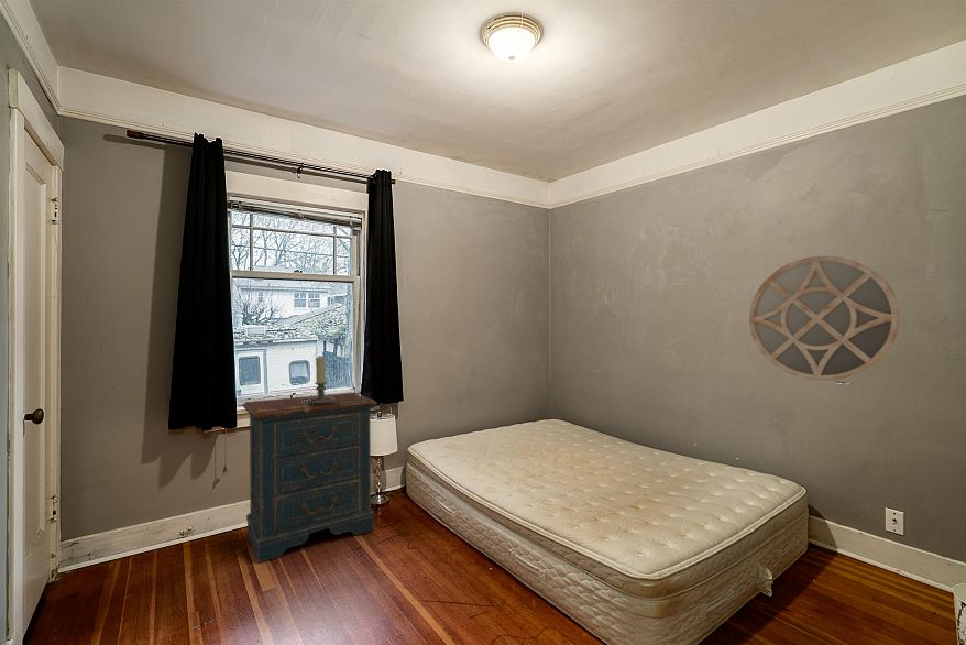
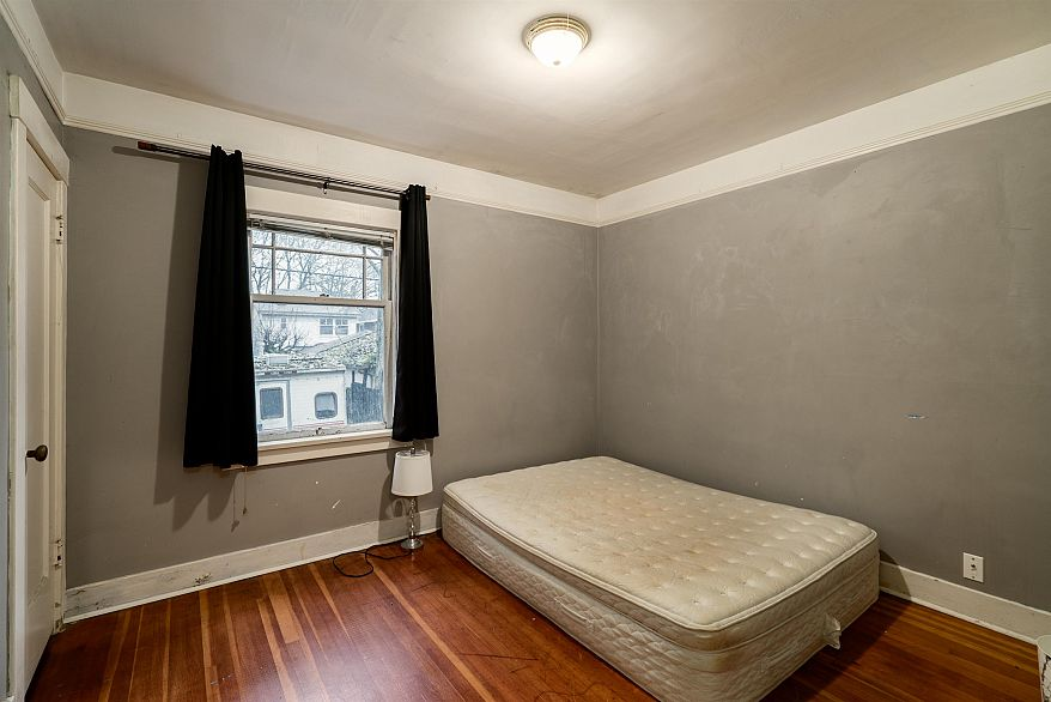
- candle holder (318, 380)
- dresser (310, 466)
- home mirror (816, 318)
